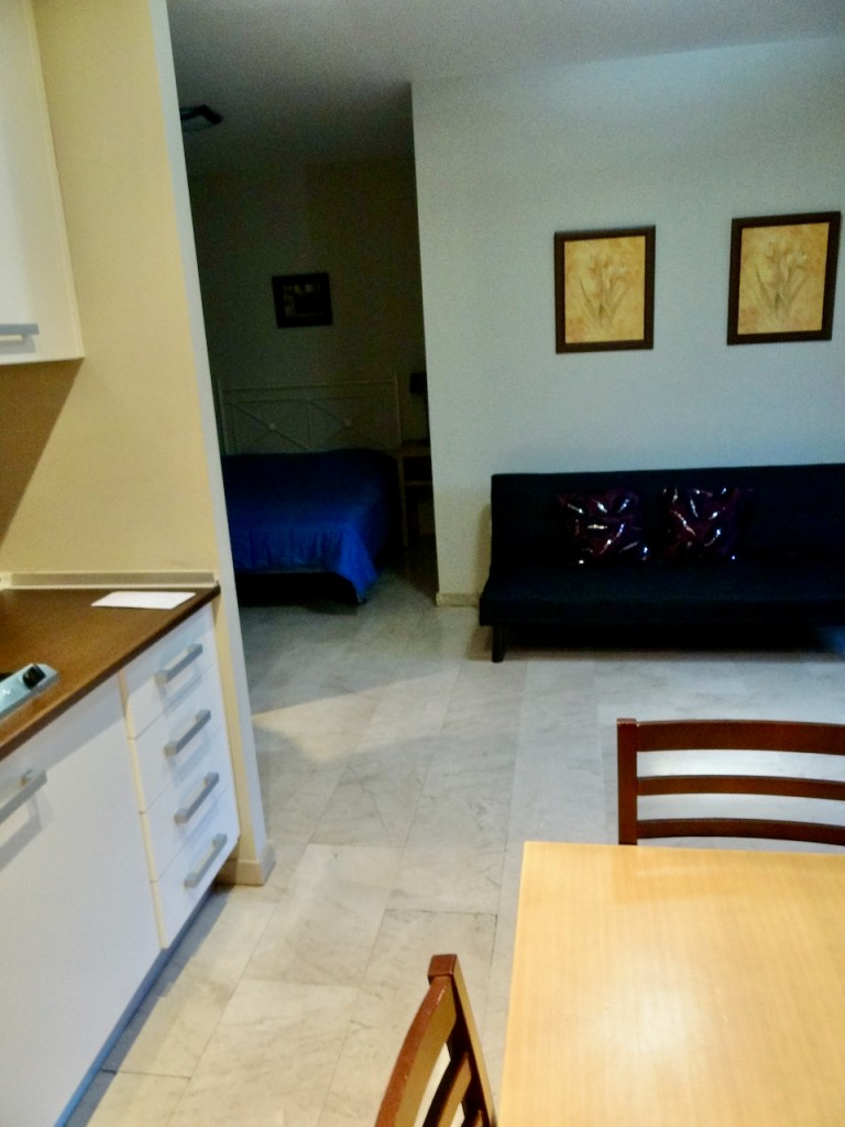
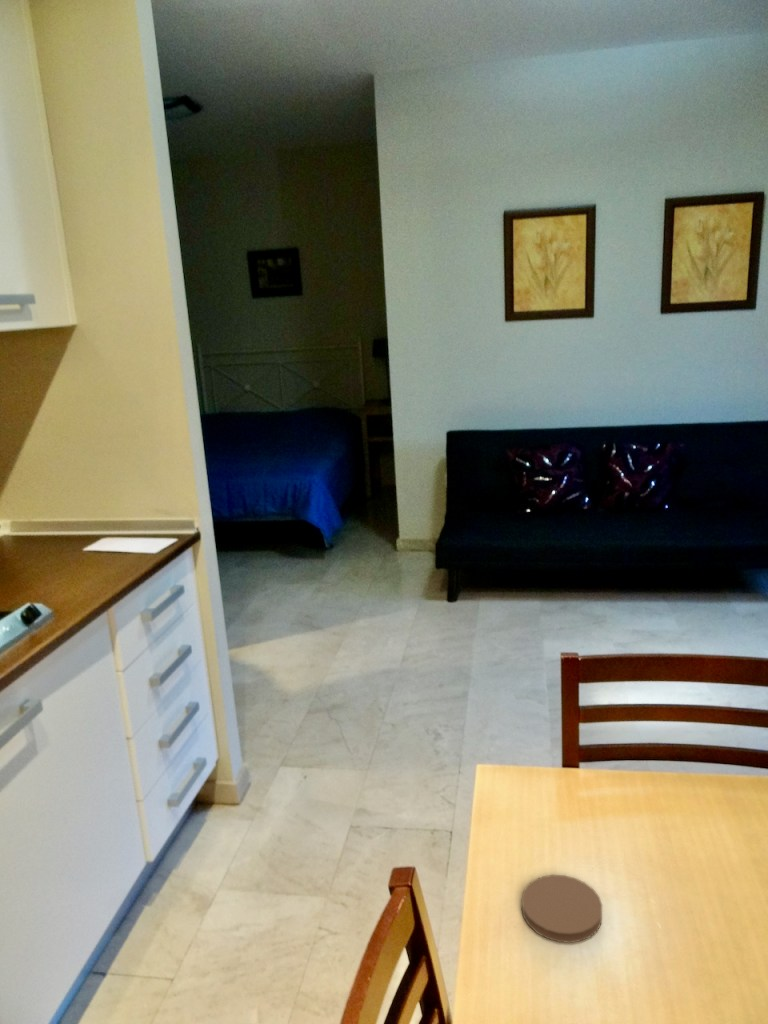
+ coaster (561, 907)
